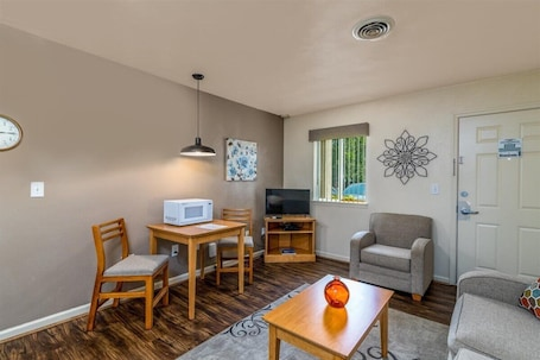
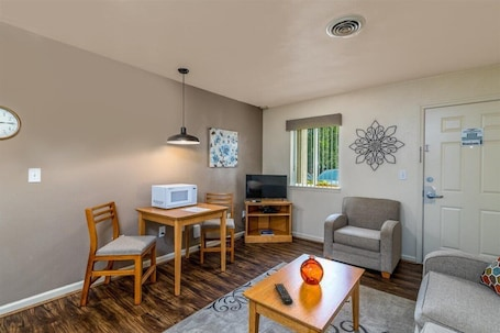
+ remote control (282, 292)
